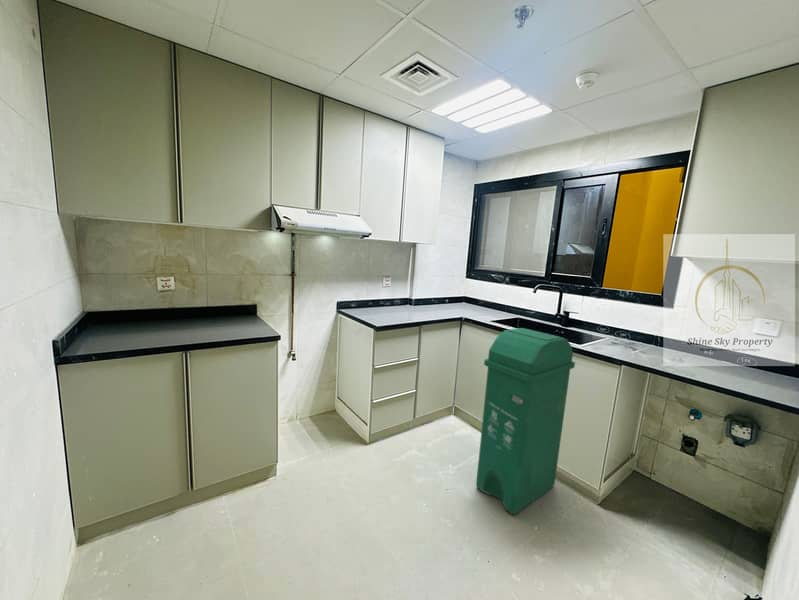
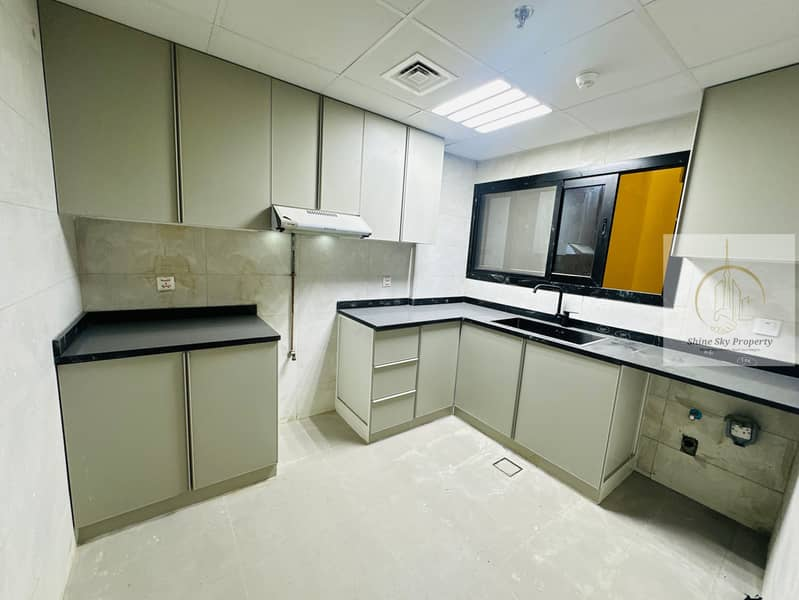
- trash bin (524, 413)
